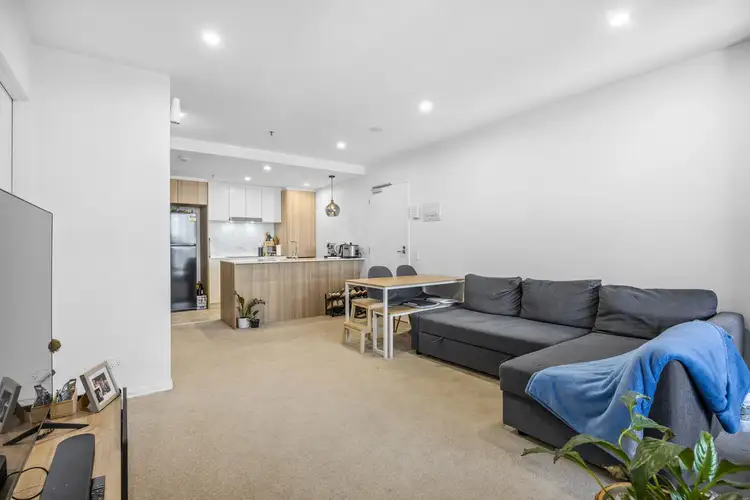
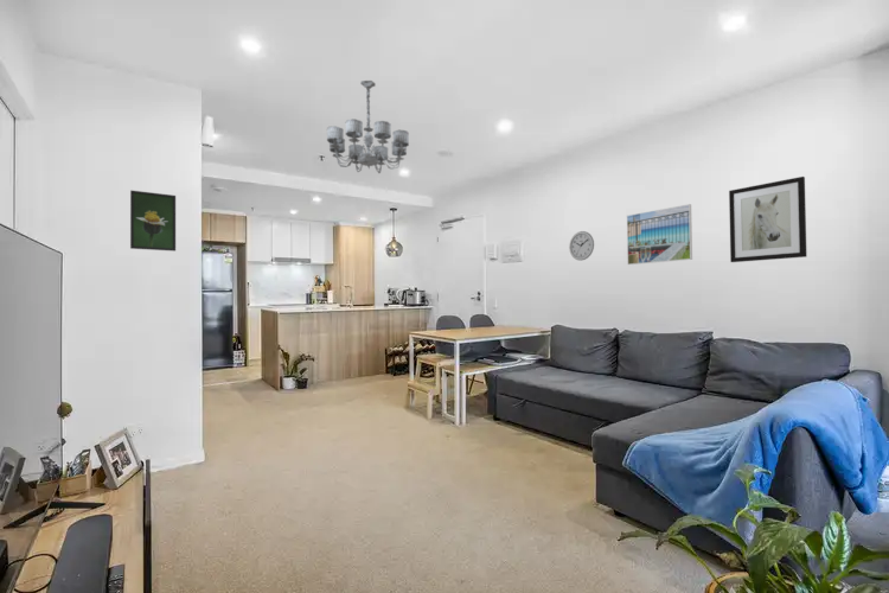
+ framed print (657, 236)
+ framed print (153, 221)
+ chandelier (367, 126)
+ wall art (766, 222)
+ wall clock (581, 246)
